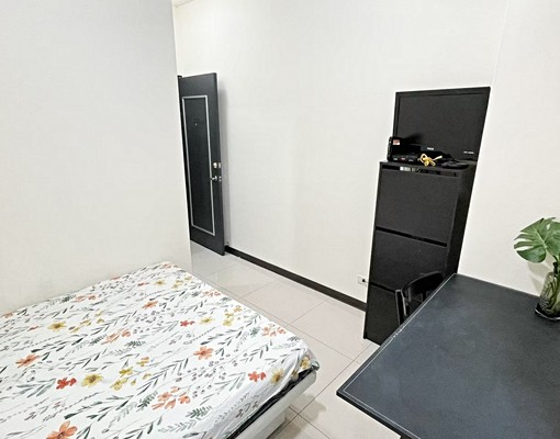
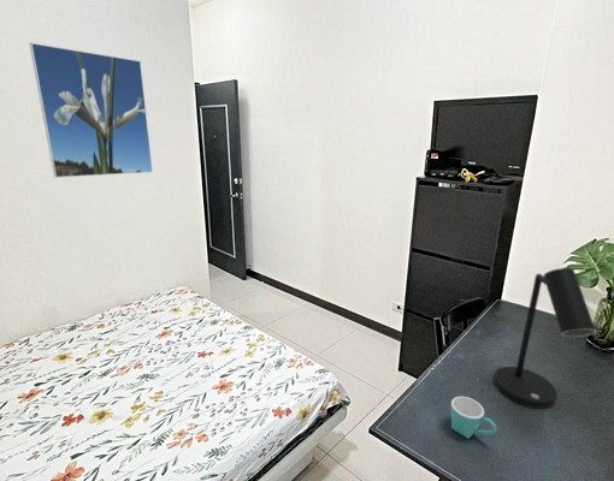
+ mug (472, 421)
+ desk lamp (561, 333)
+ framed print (99, 115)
